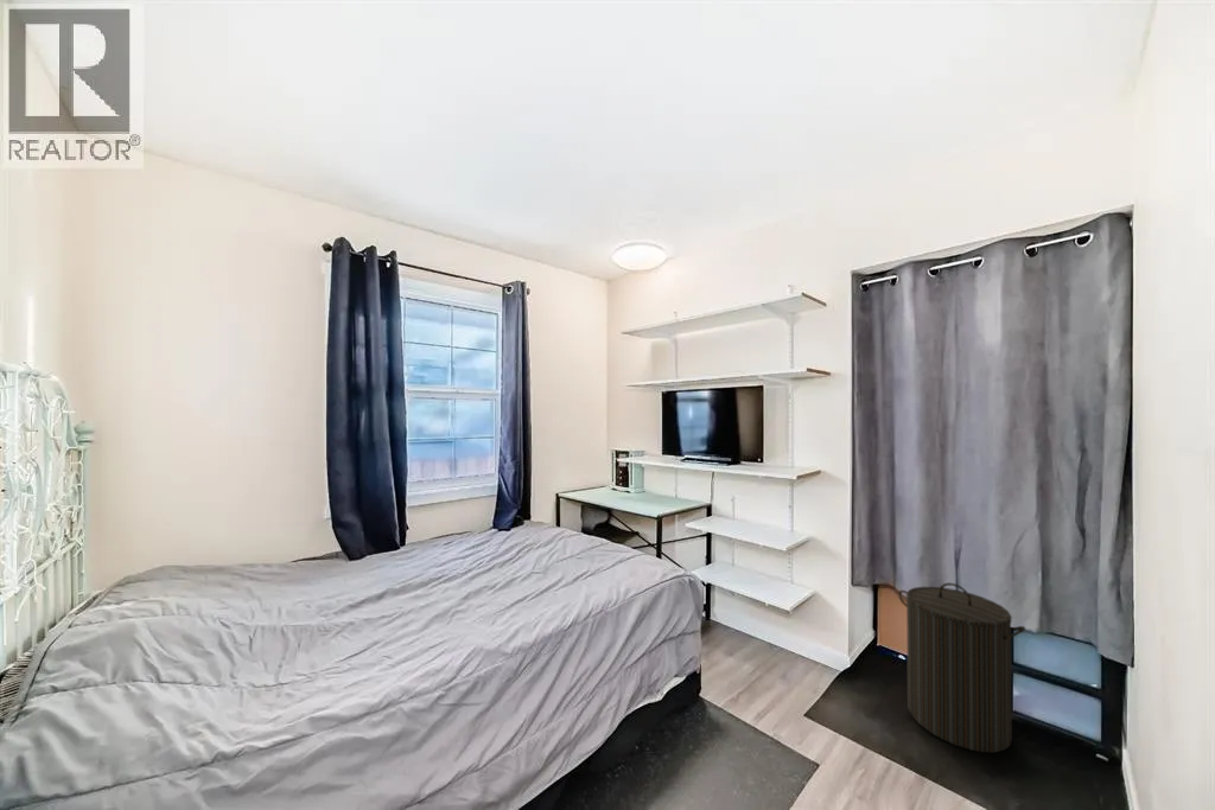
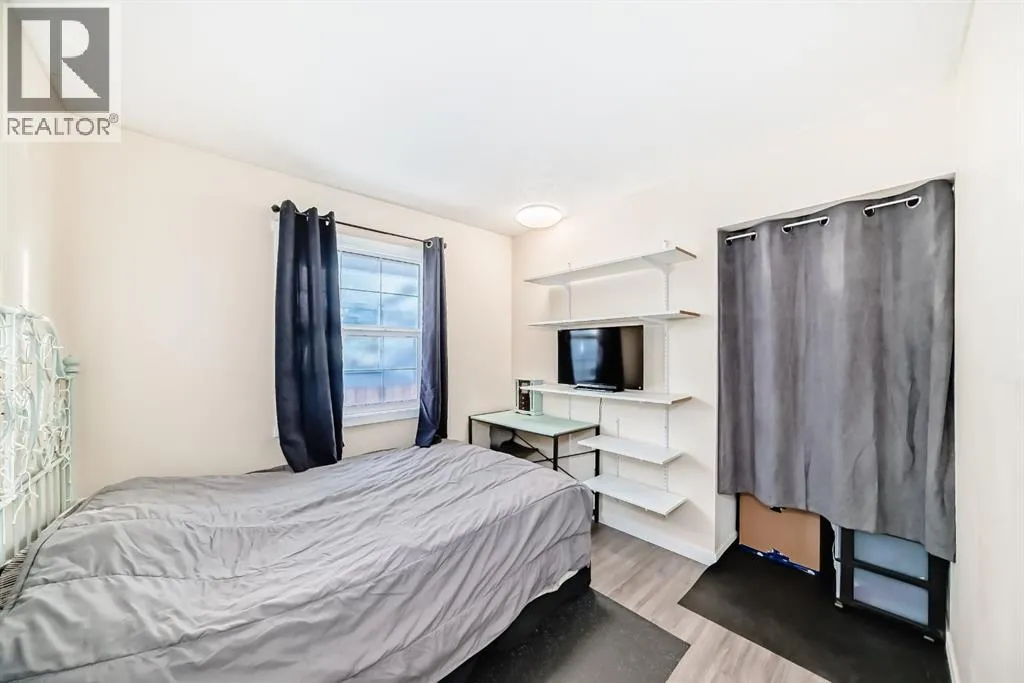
- laundry hamper (955, 652)
